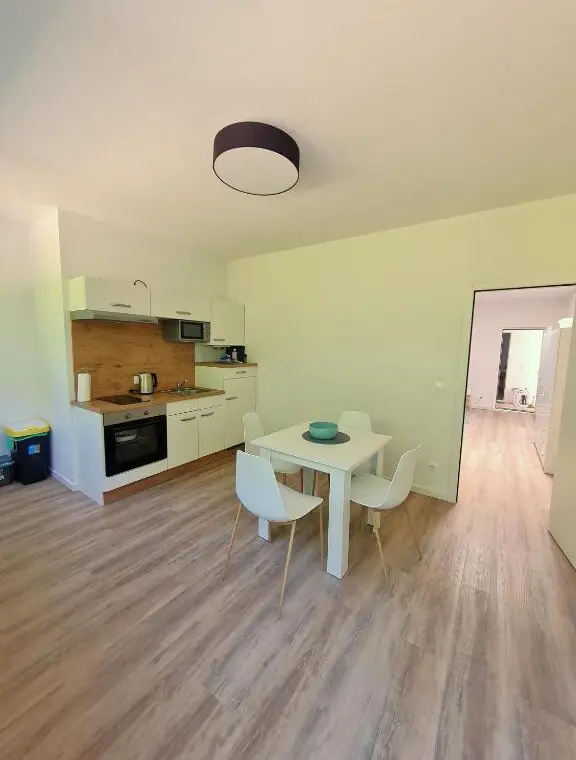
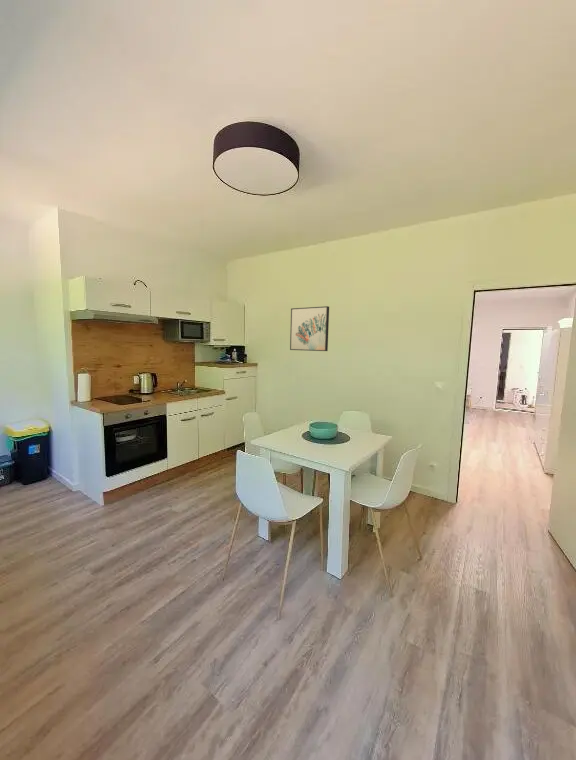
+ wall art (308, 329)
